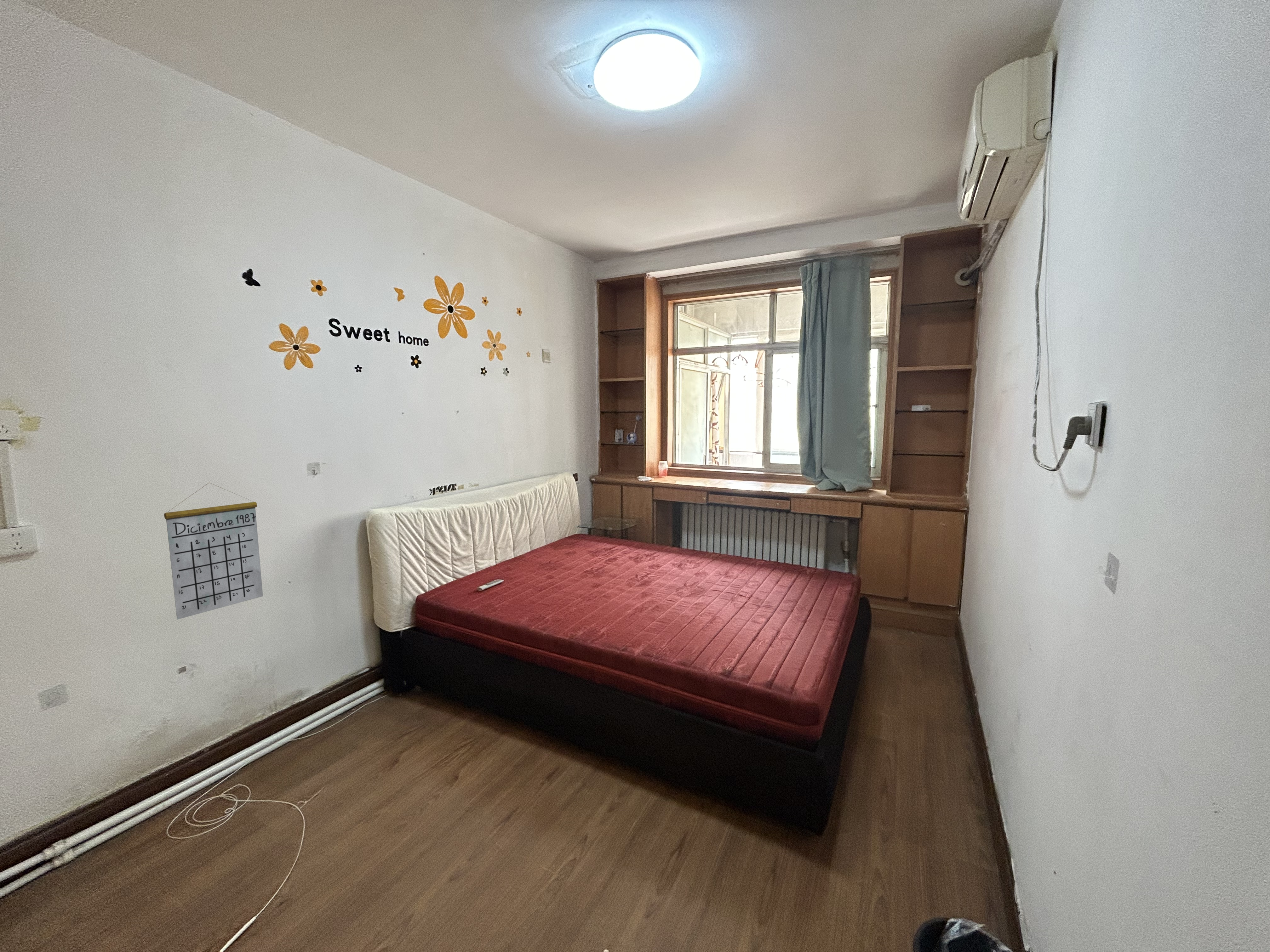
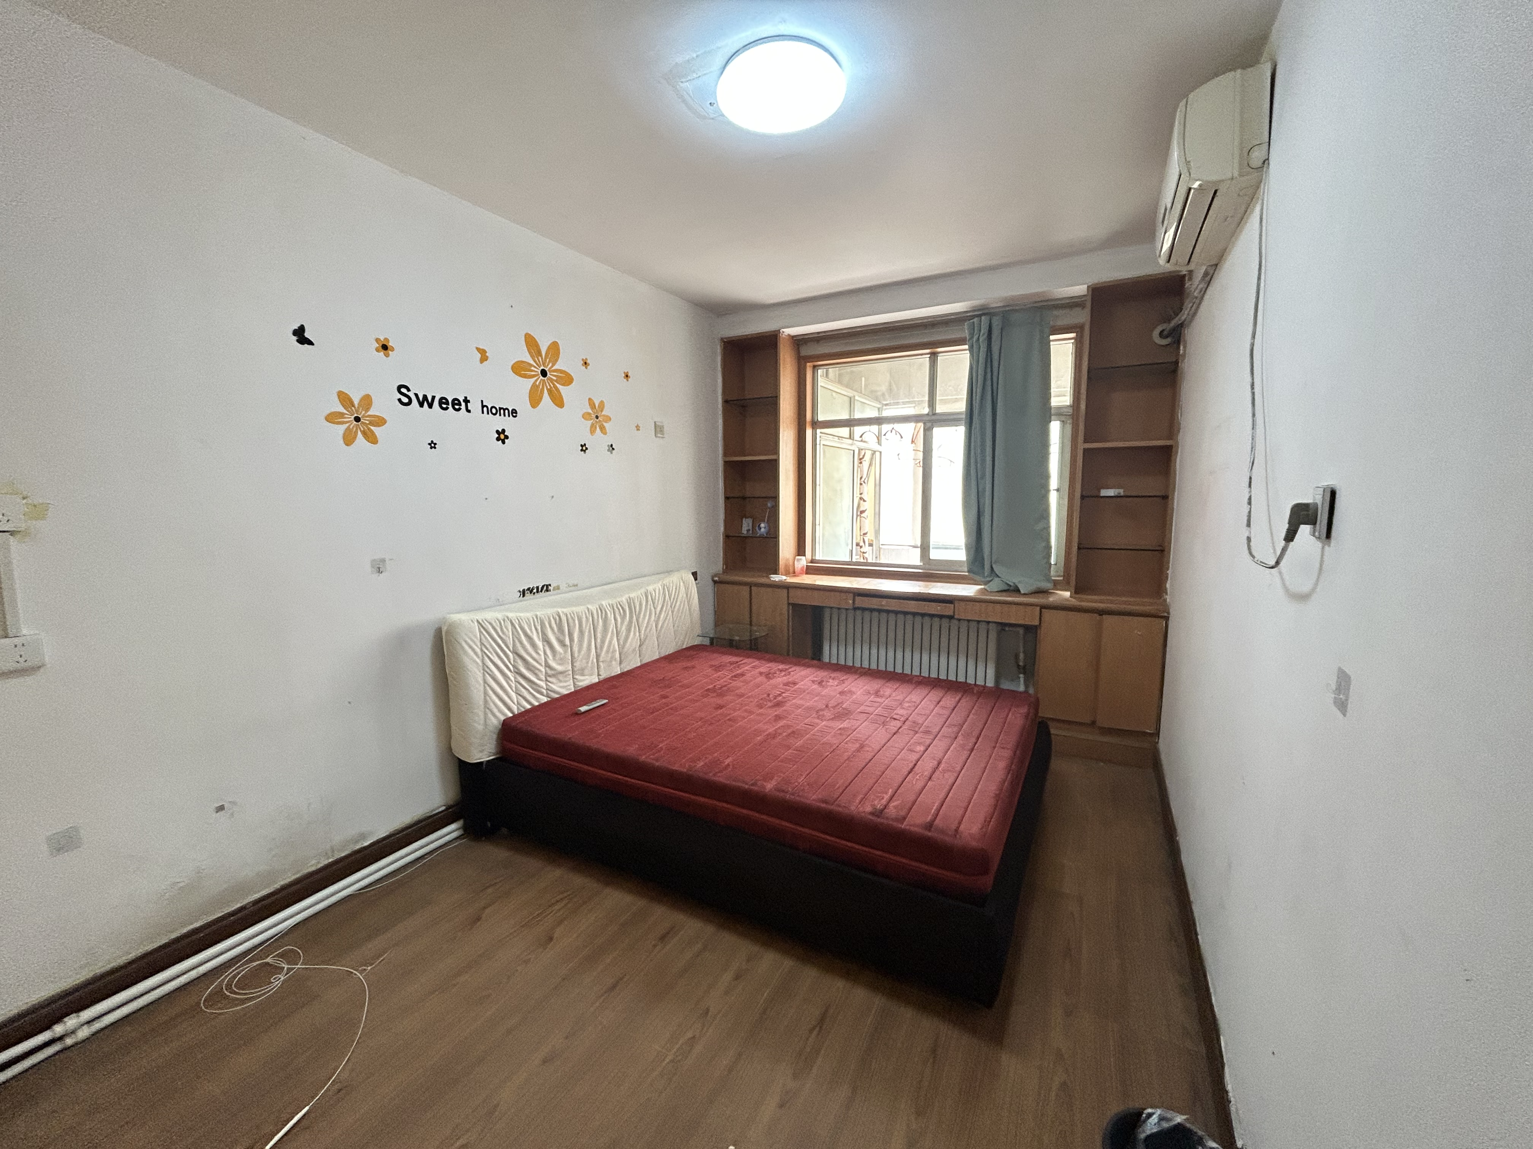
- calendar (217, 546)
